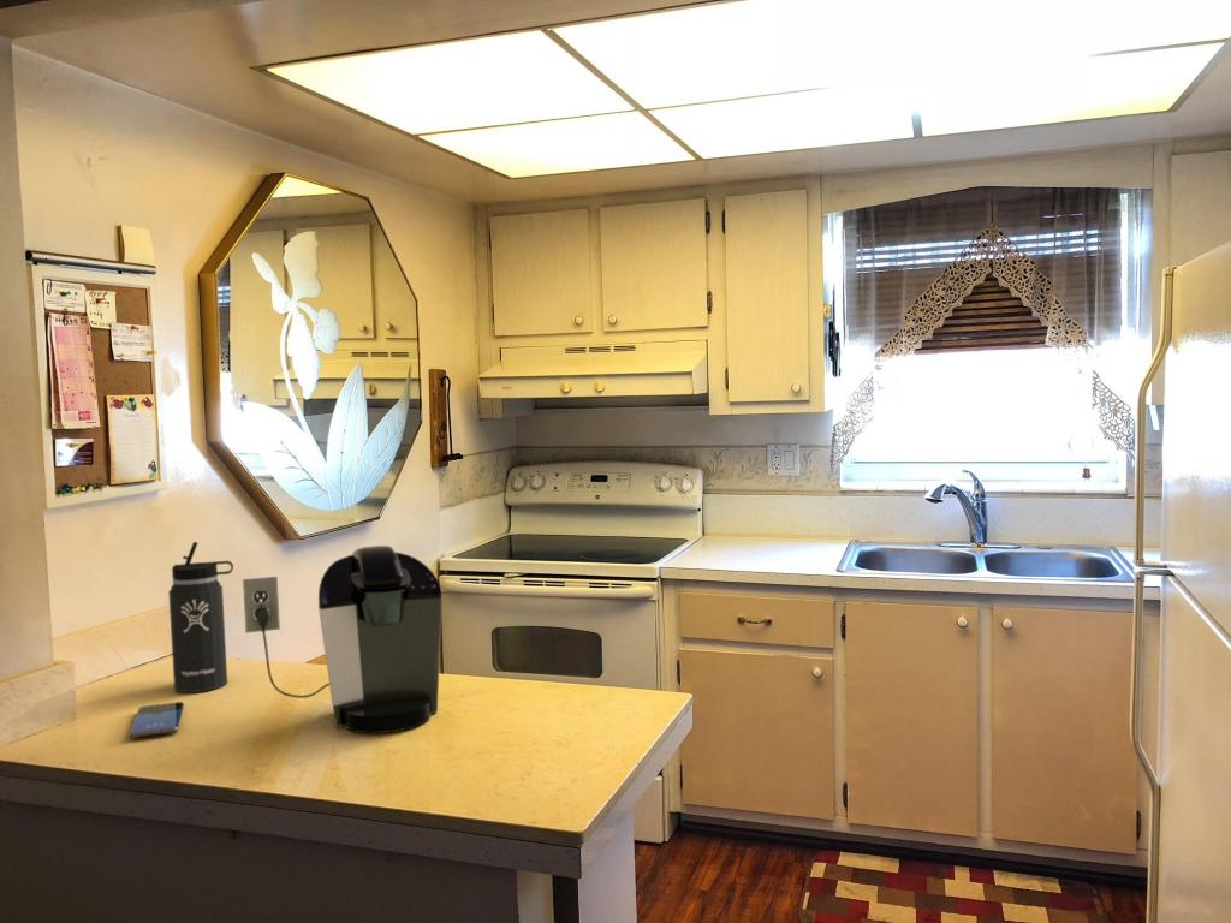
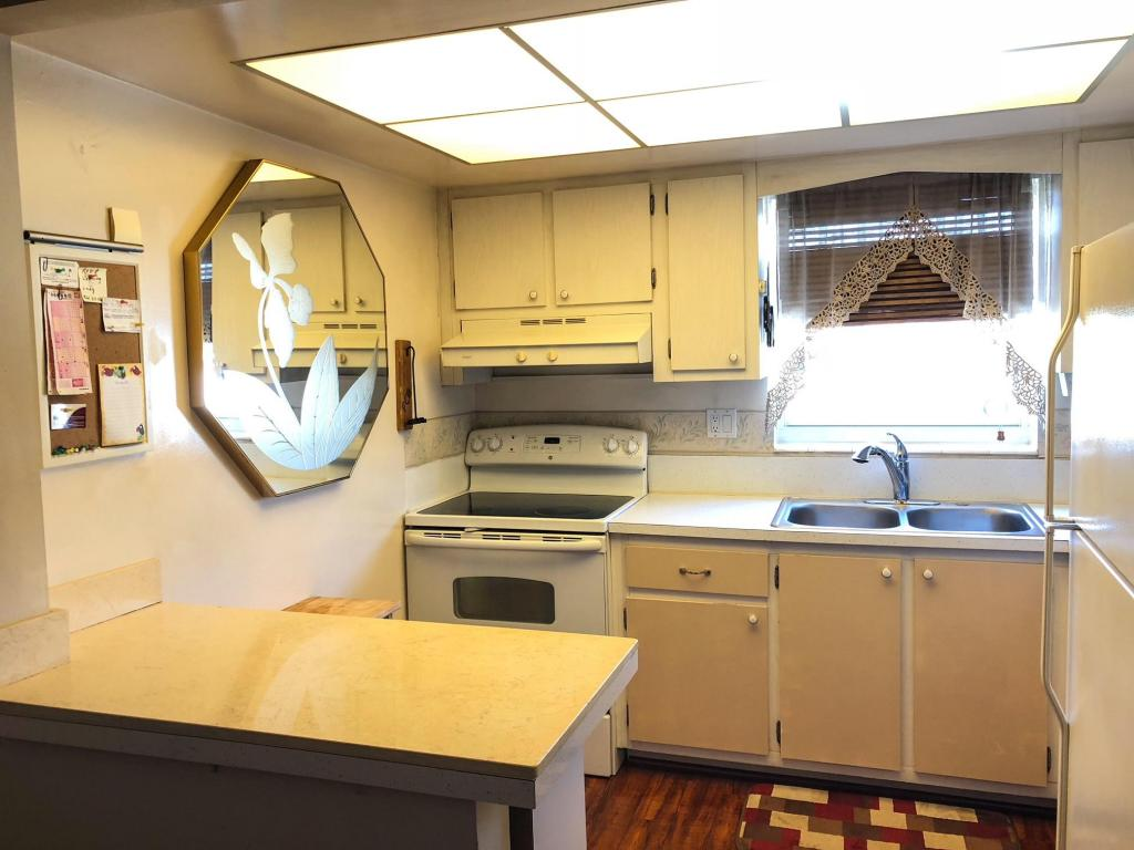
- coffee maker (346, 635)
- smartphone (157, 719)
- thermos bottle (203, 613)
